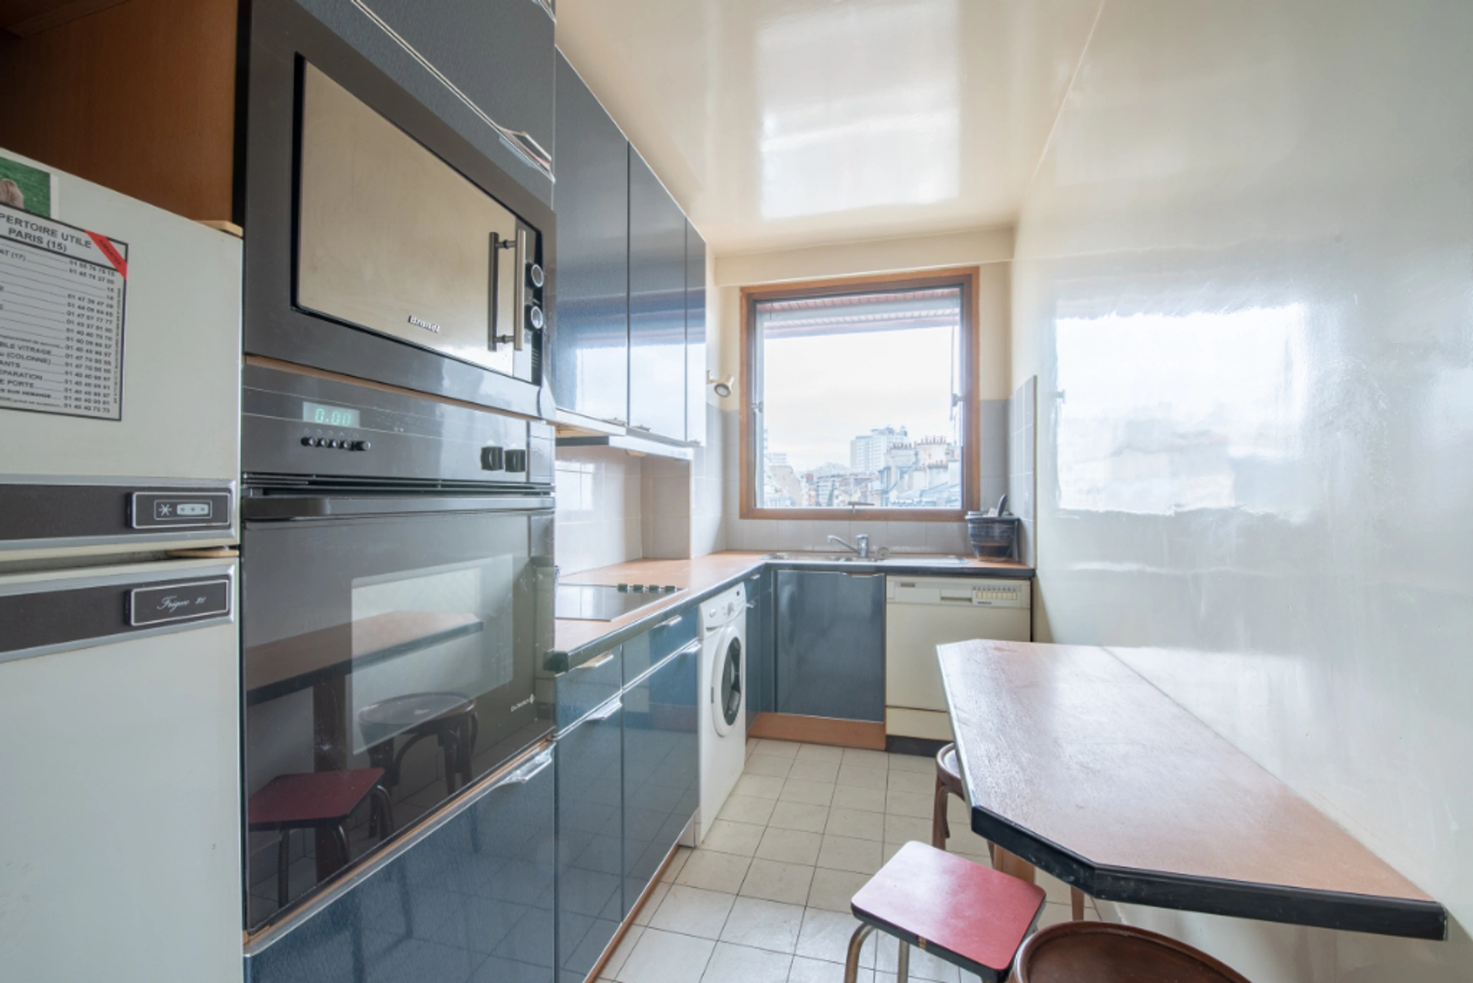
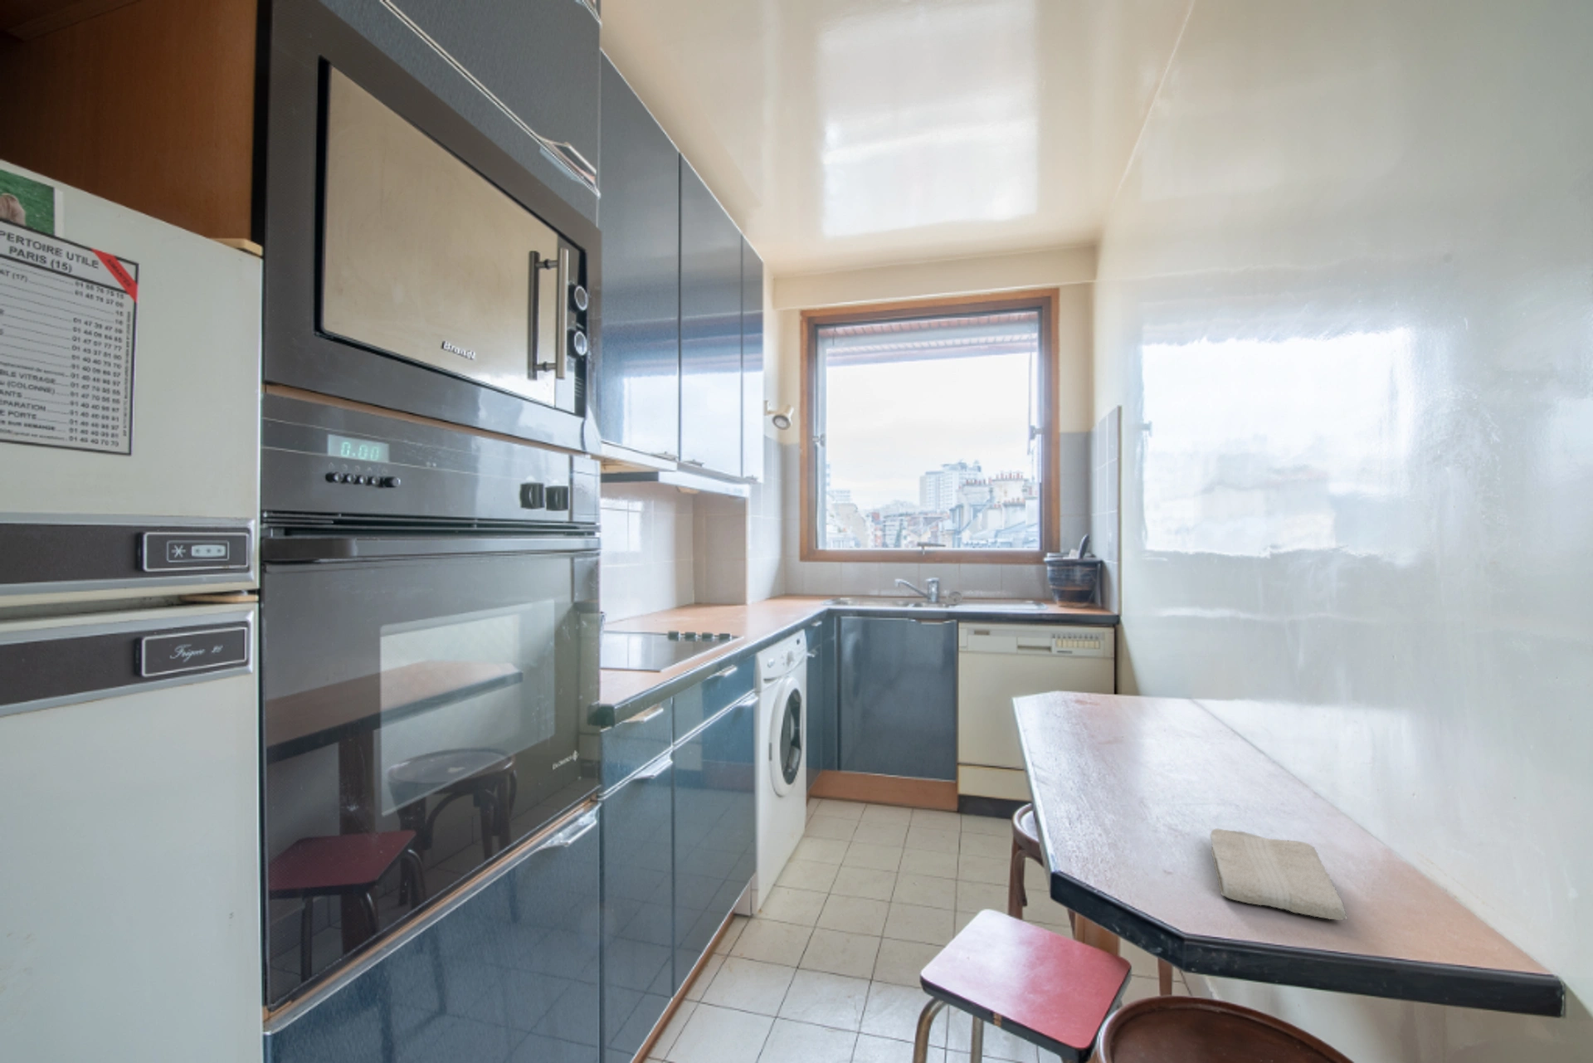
+ washcloth (1269, 867)
